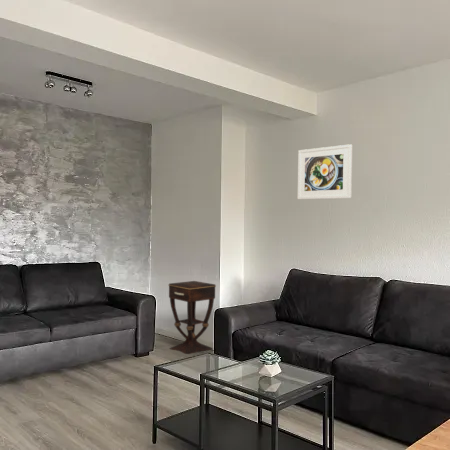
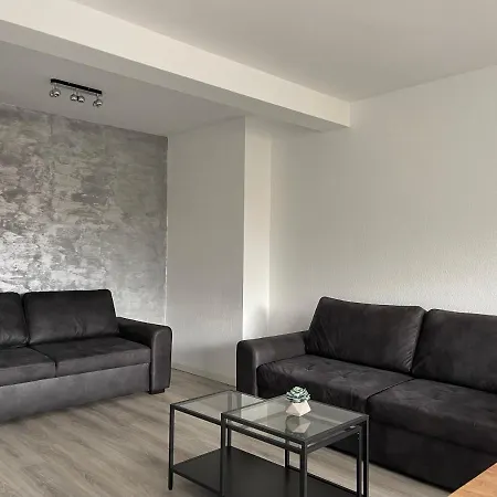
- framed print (323, 173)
- side table (191, 316)
